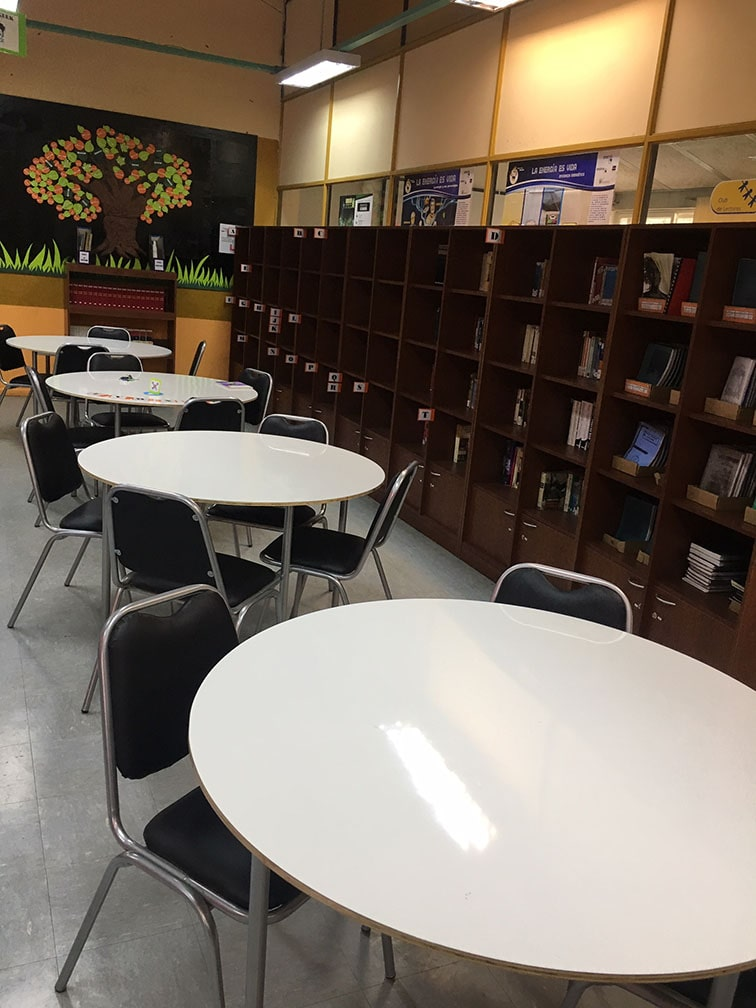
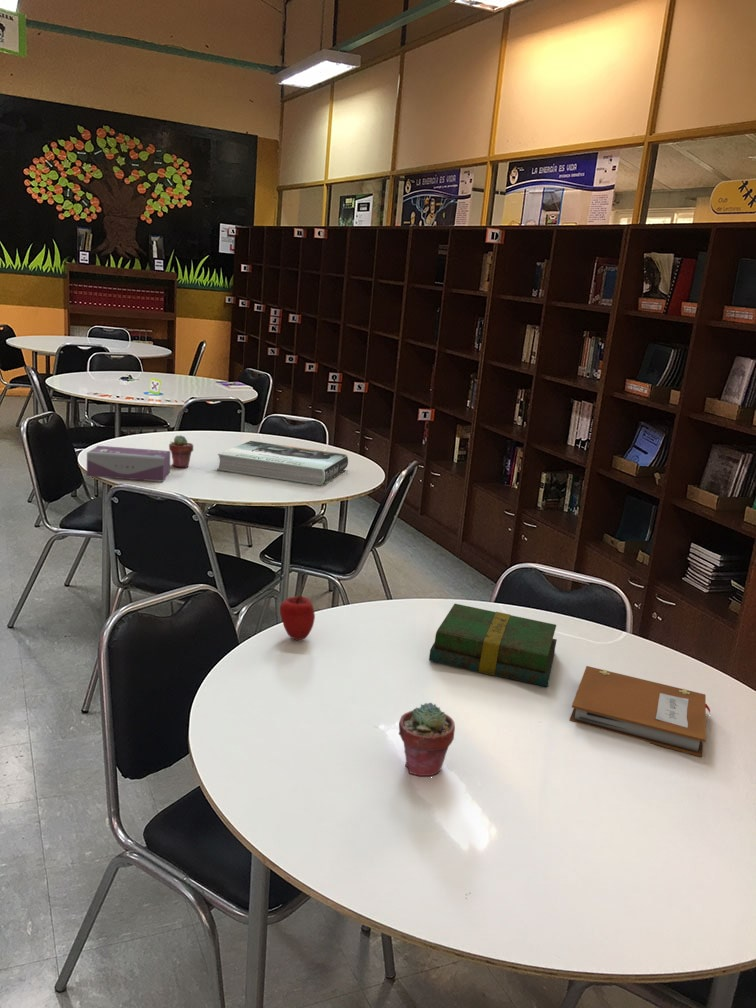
+ book (285, 461)
+ tissue box (129, 462)
+ potted succulent (426, 735)
+ apple (297, 616)
+ notebook (643, 707)
+ book (495, 642)
+ potted succulent (181, 450)
